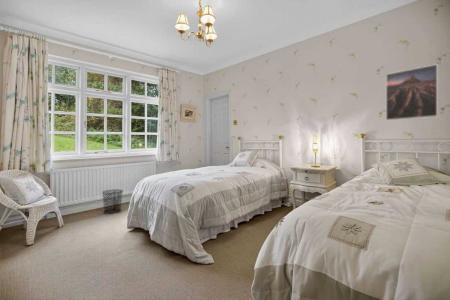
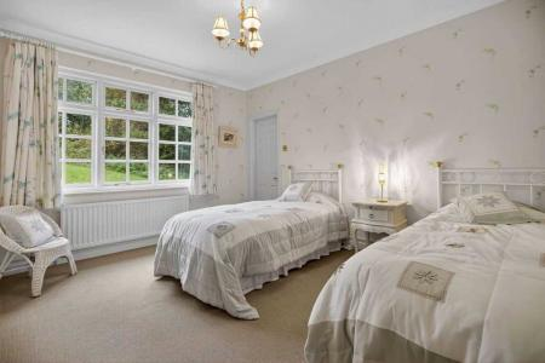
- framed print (410, 94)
- waste bin (112, 201)
